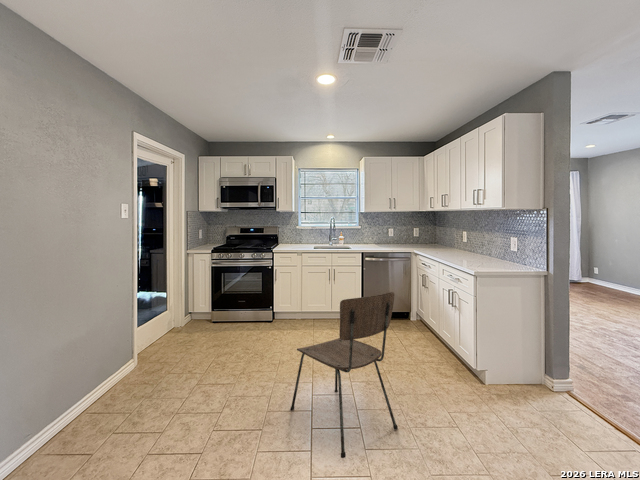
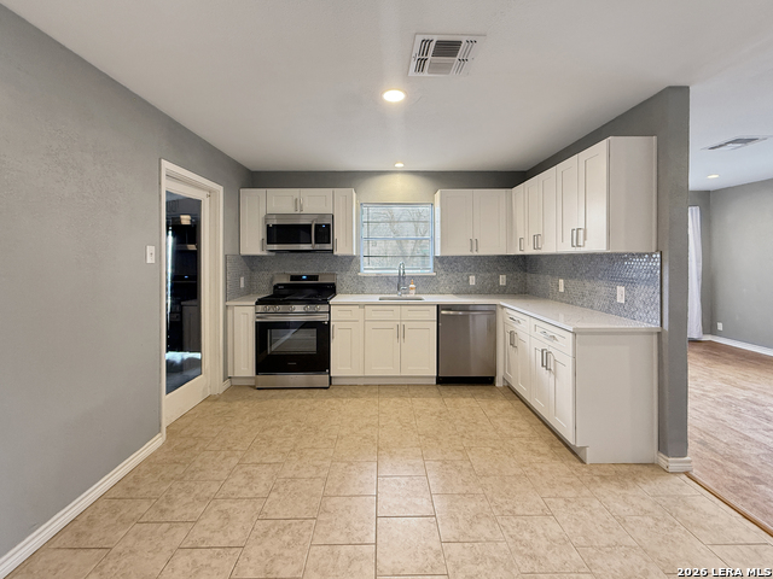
- dining chair (340, 354)
